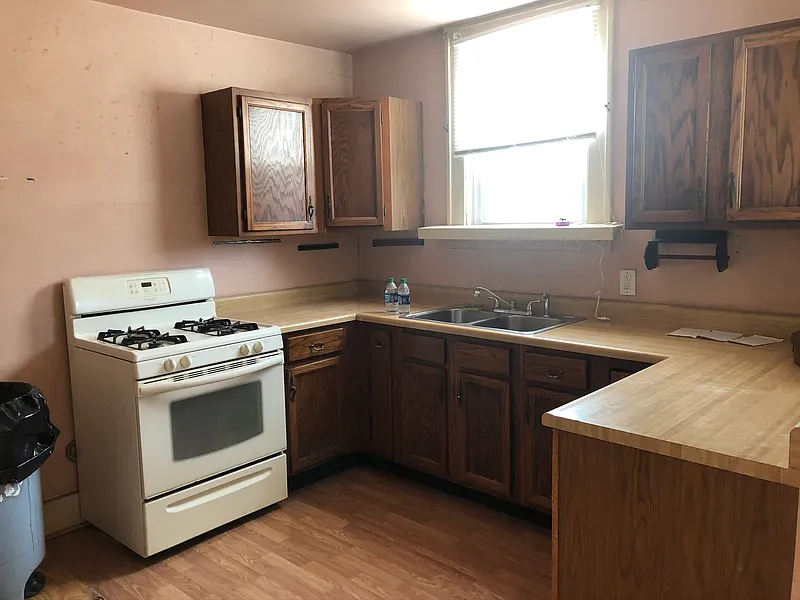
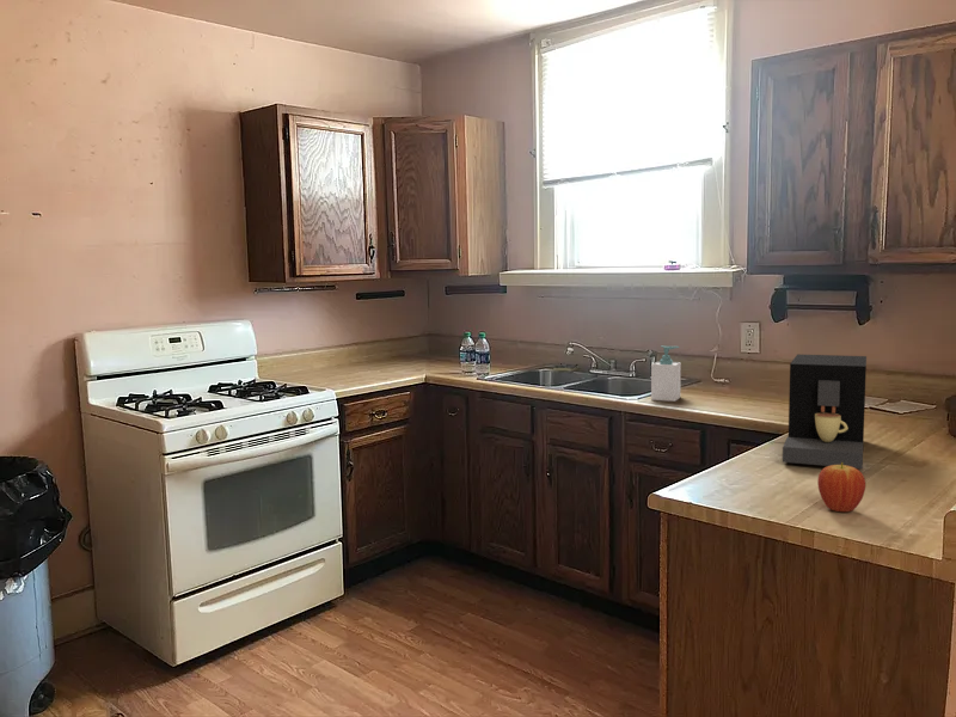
+ coffee maker (826, 407)
+ fruit (841, 485)
+ soap bottle (666, 372)
